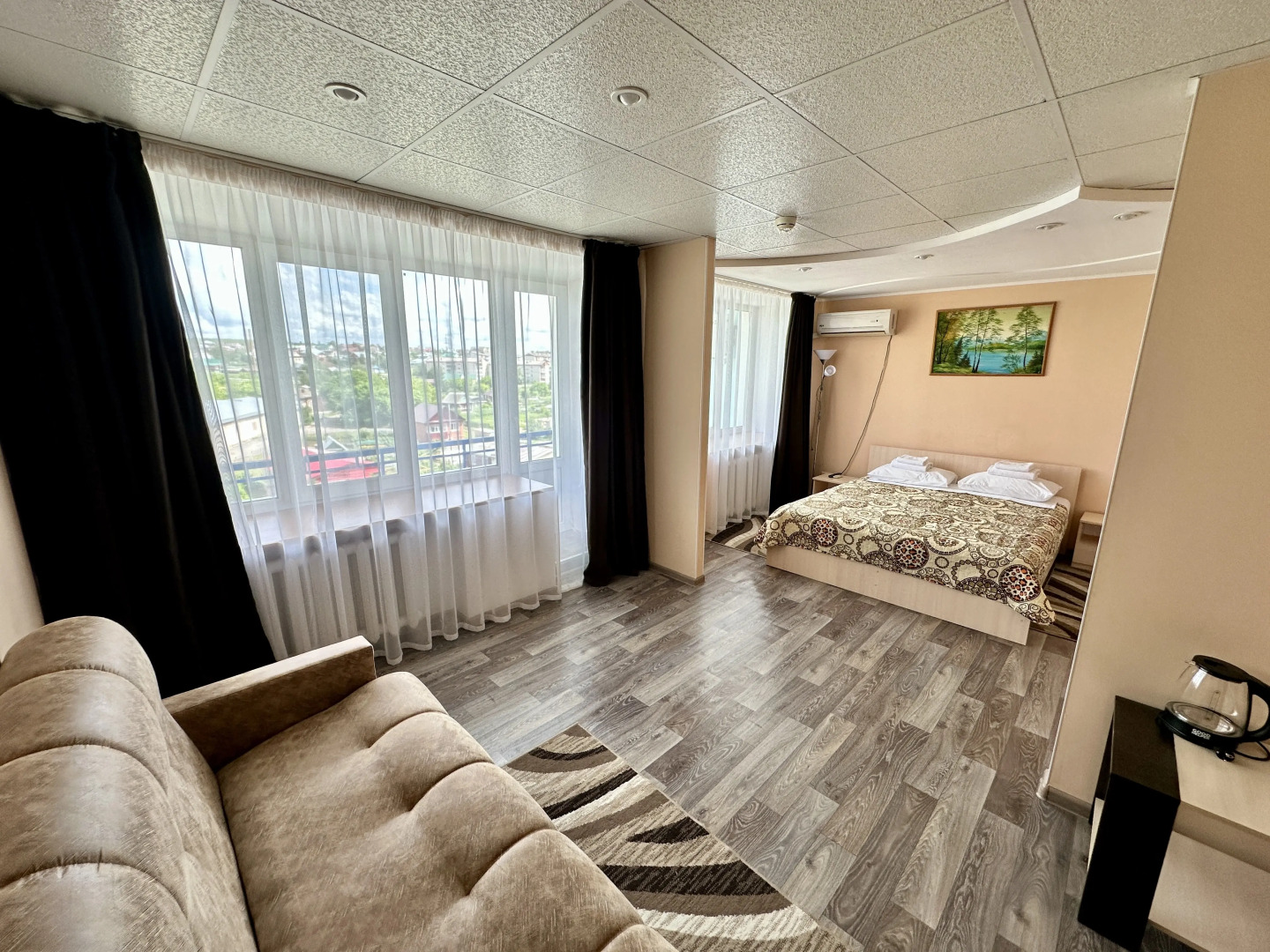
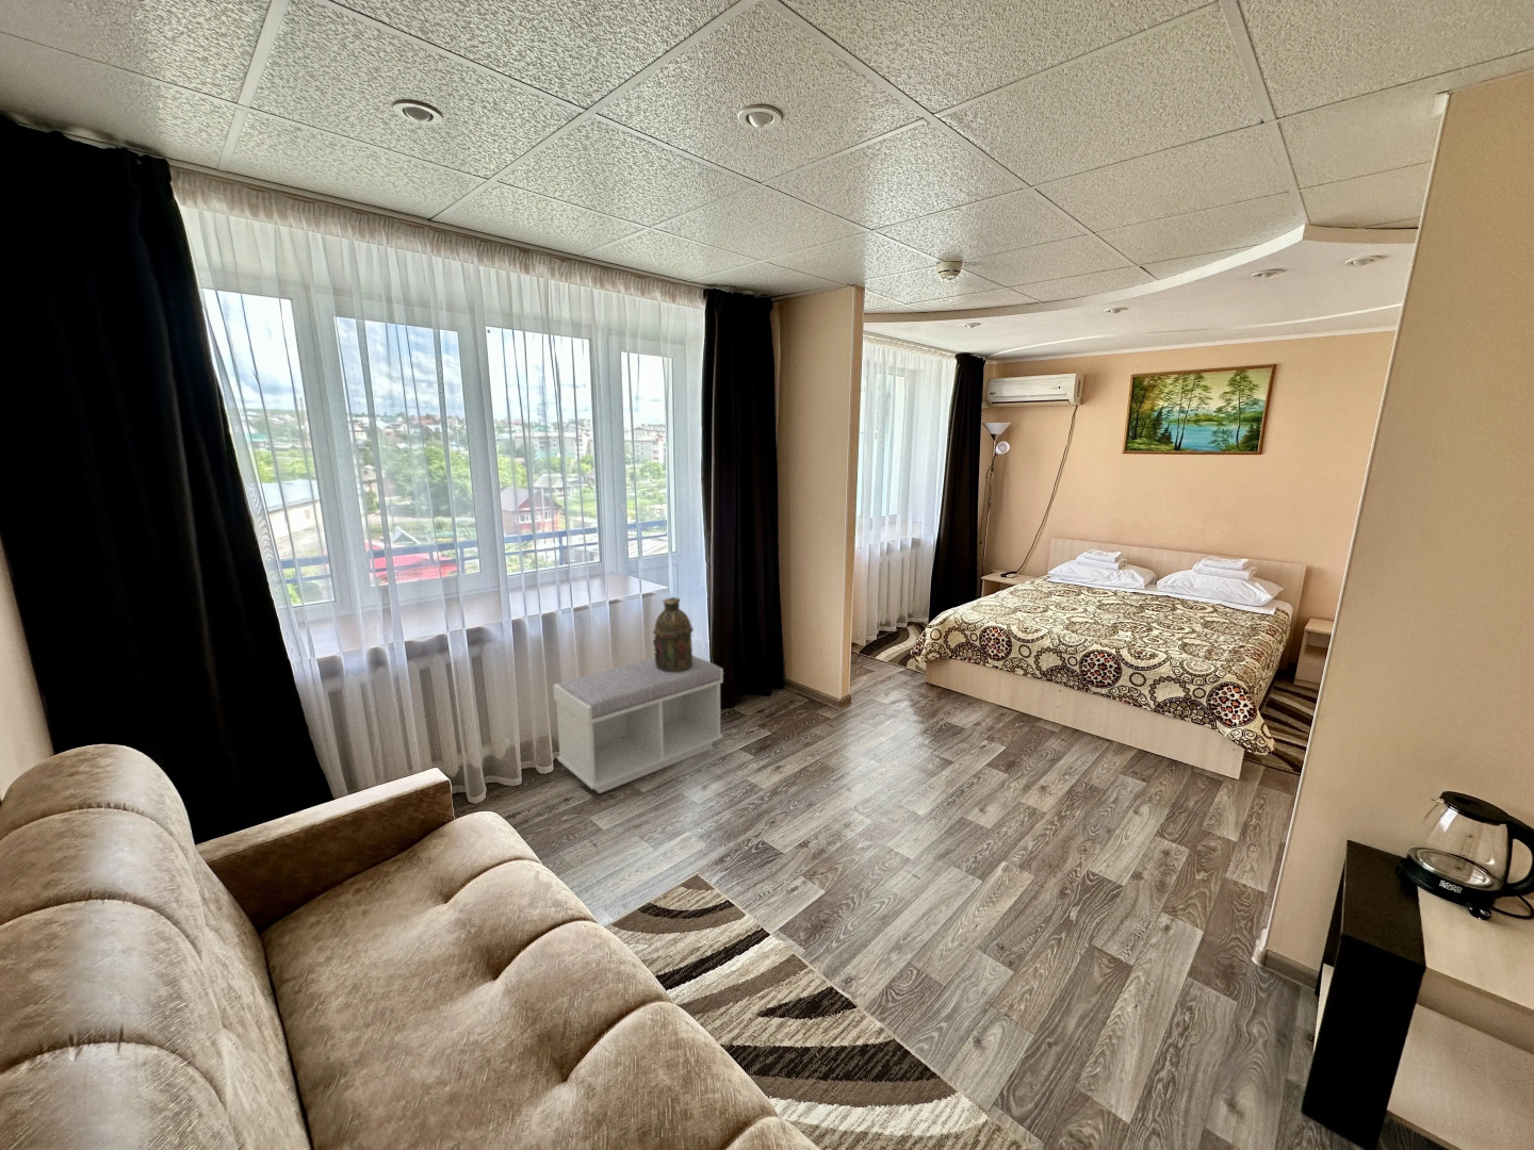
+ bench (643, 714)
+ lantern (673, 632)
